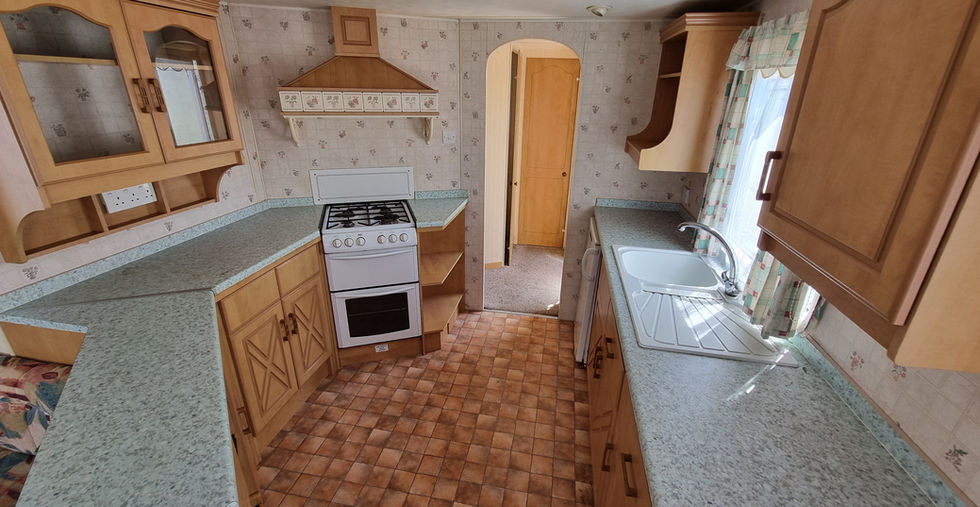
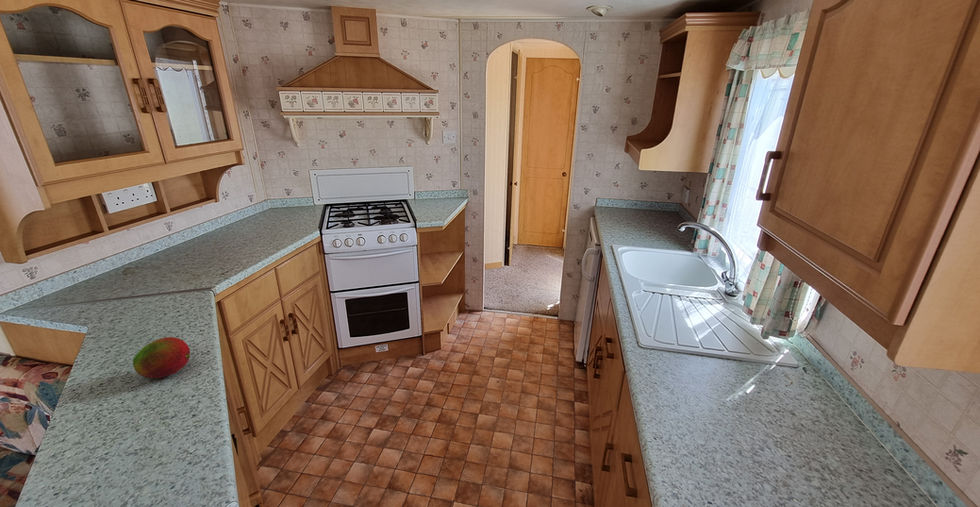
+ fruit (162, 357)
